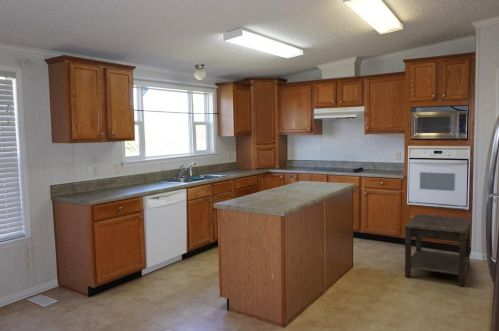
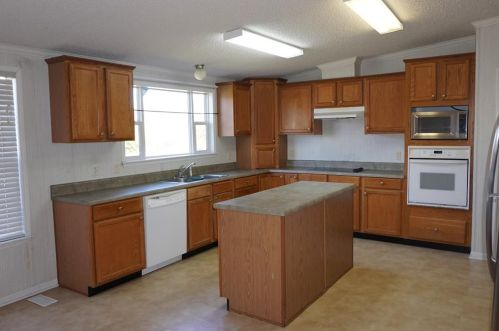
- side table (437, 252)
